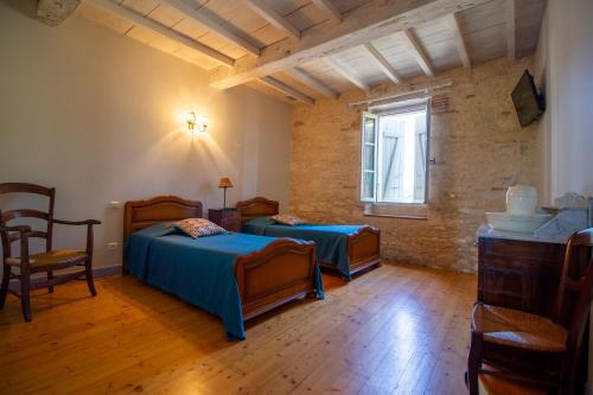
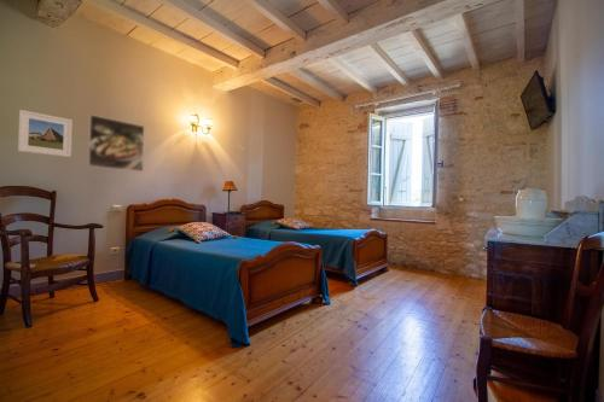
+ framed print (46, 134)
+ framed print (117, 145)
